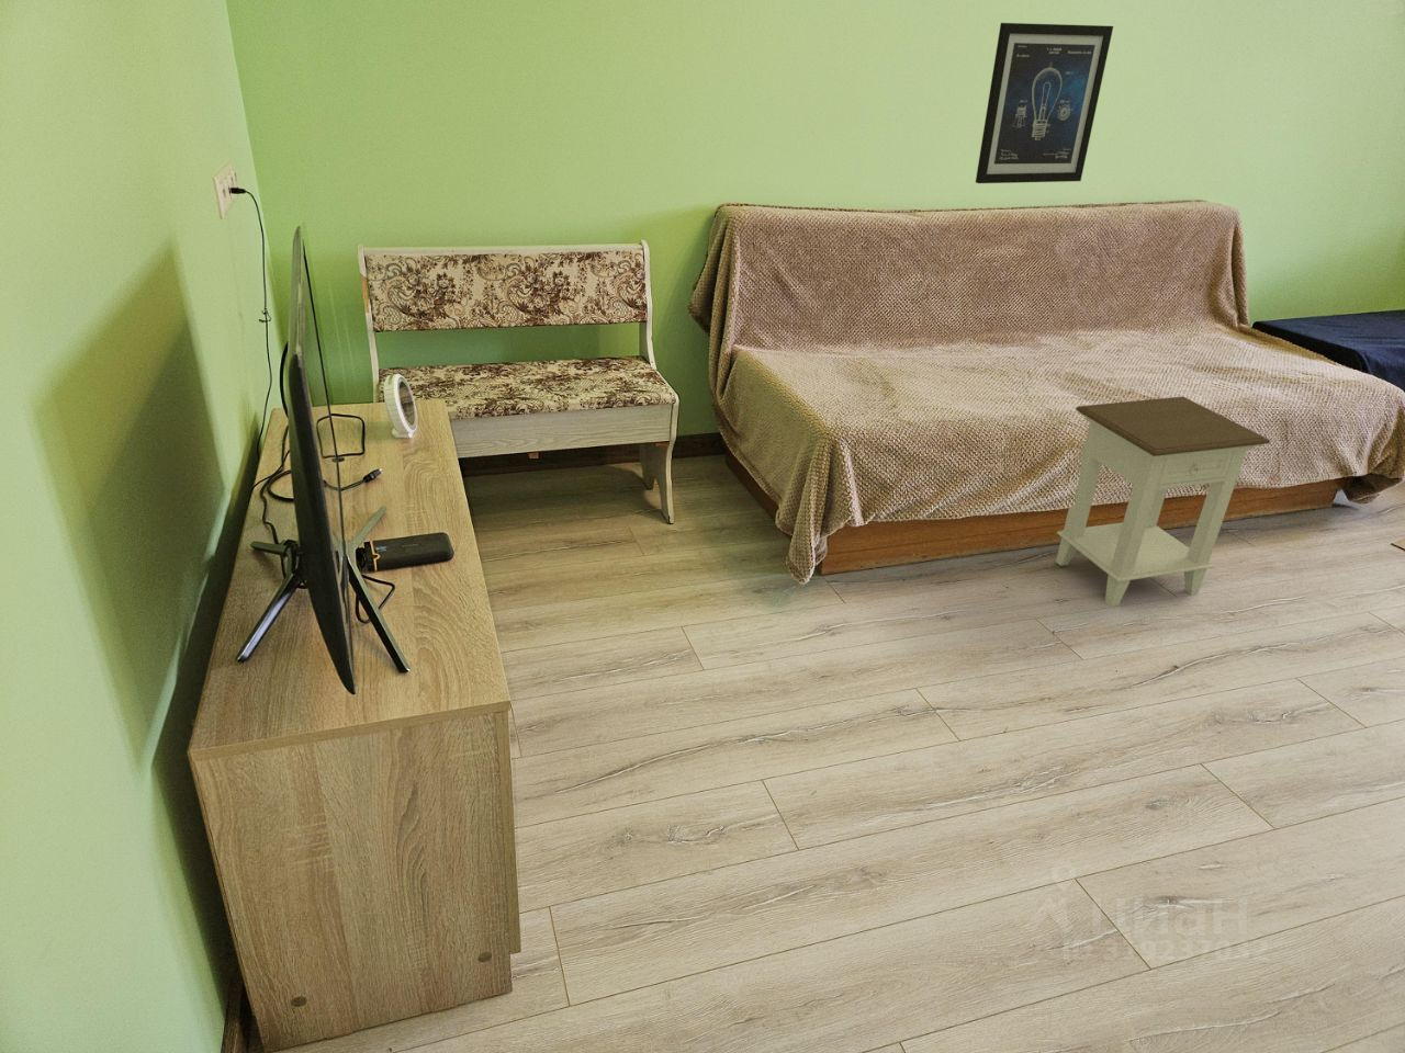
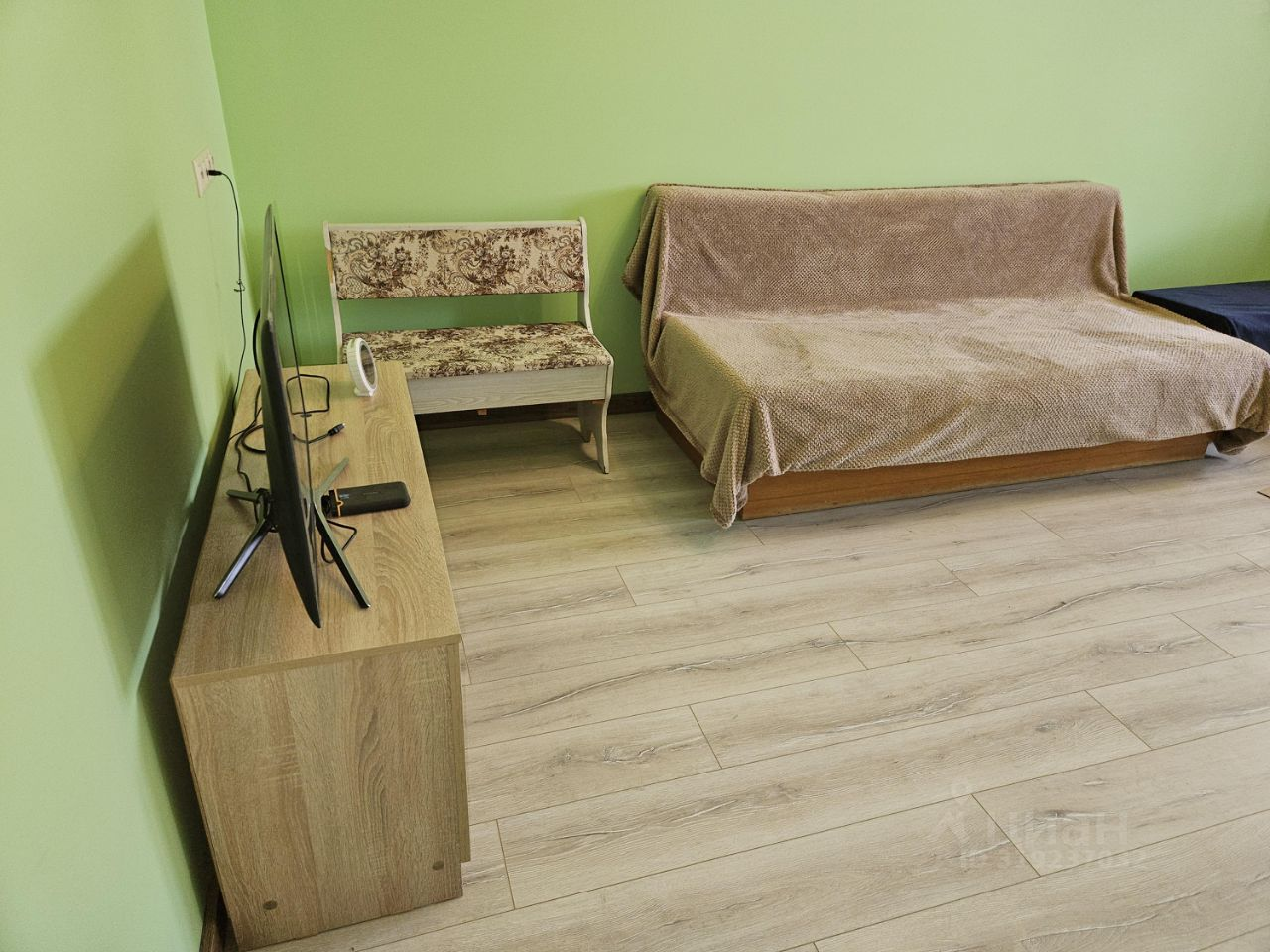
- wall art (1043, 105)
- nightstand (1146, 502)
